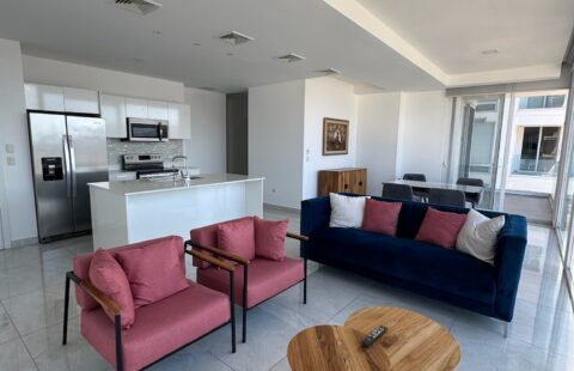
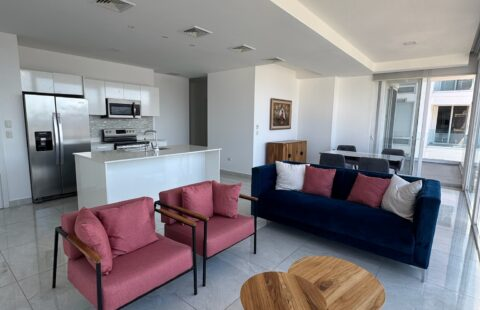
- remote control (374, 335)
